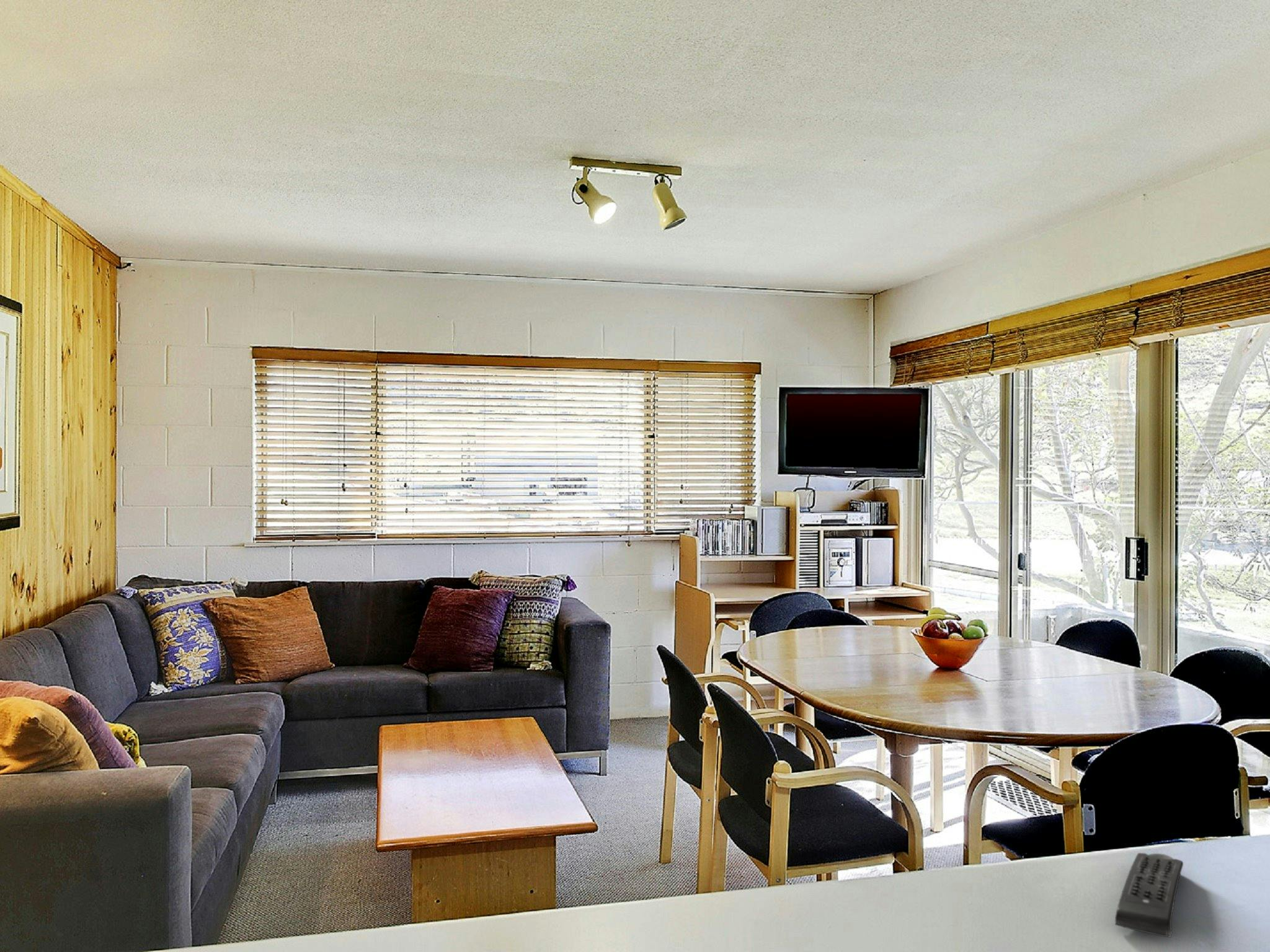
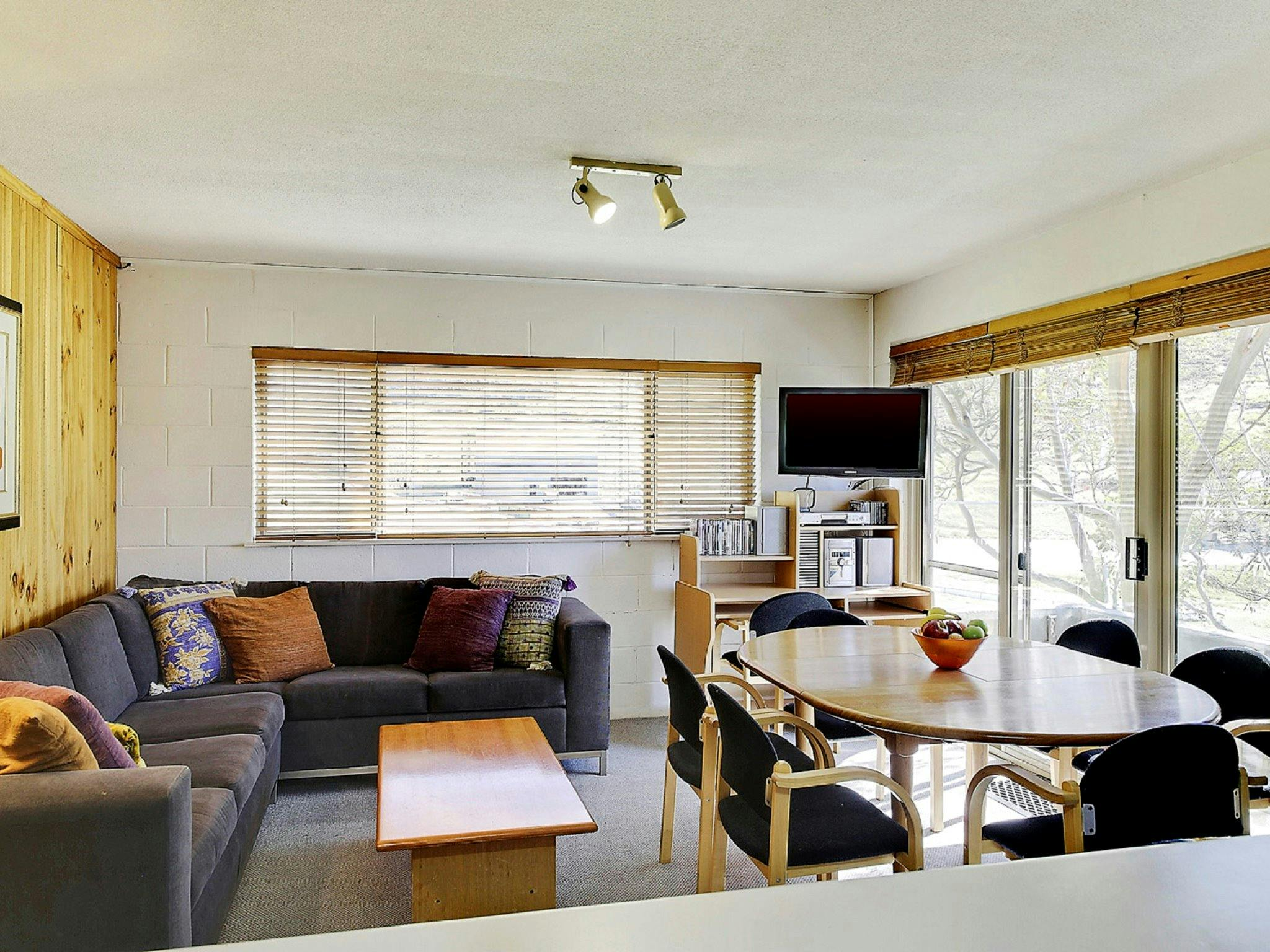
- remote control (1152, 886)
